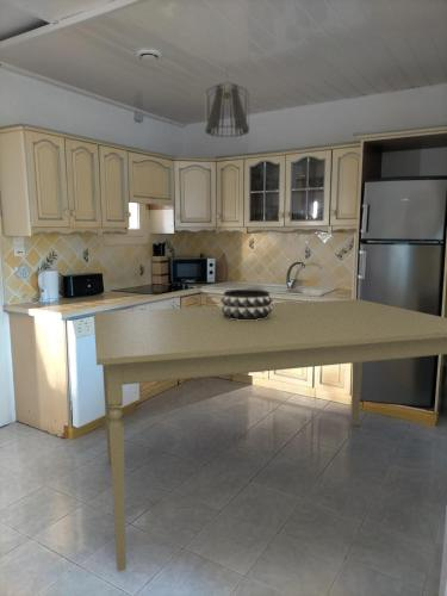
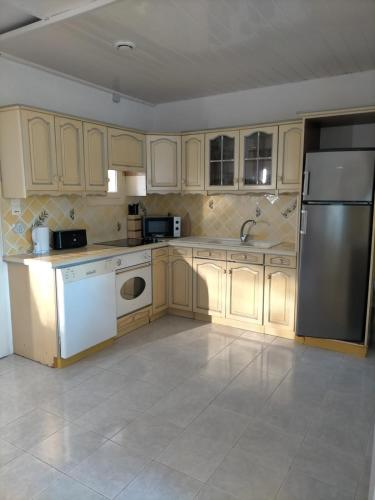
- dining table (263, 371)
- decorative bowl (246, 303)
- pendant light (226, 100)
